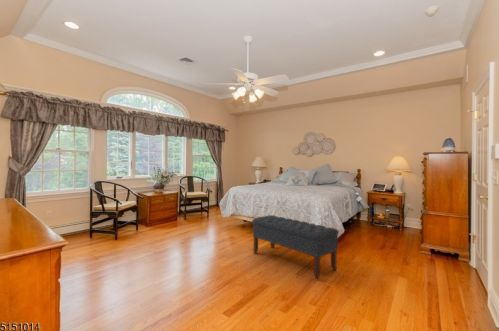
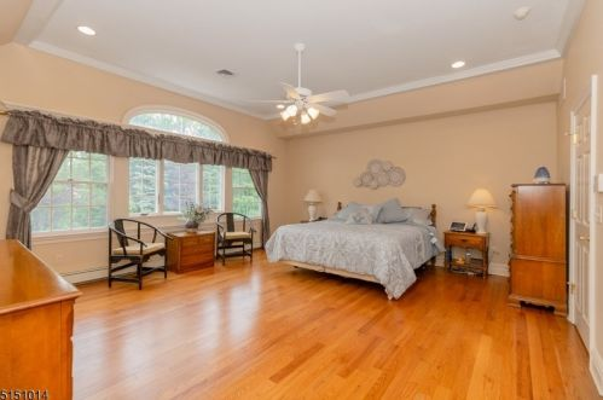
- bench (291, 241)
